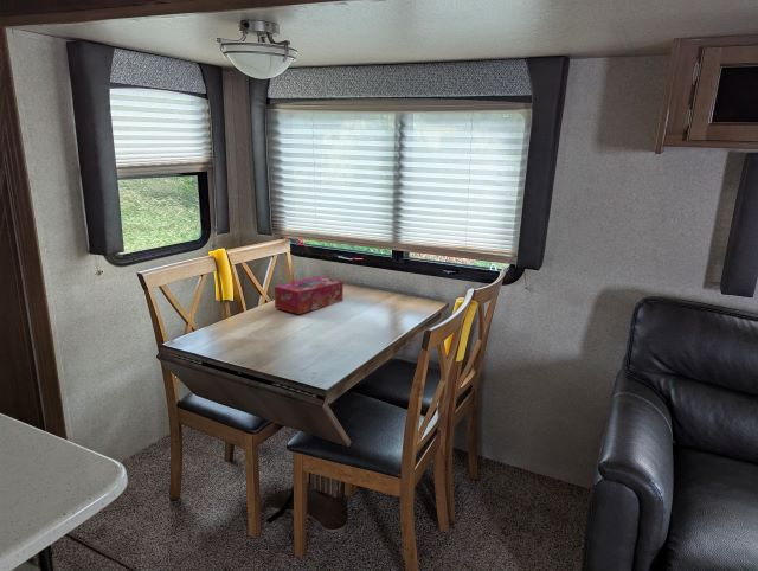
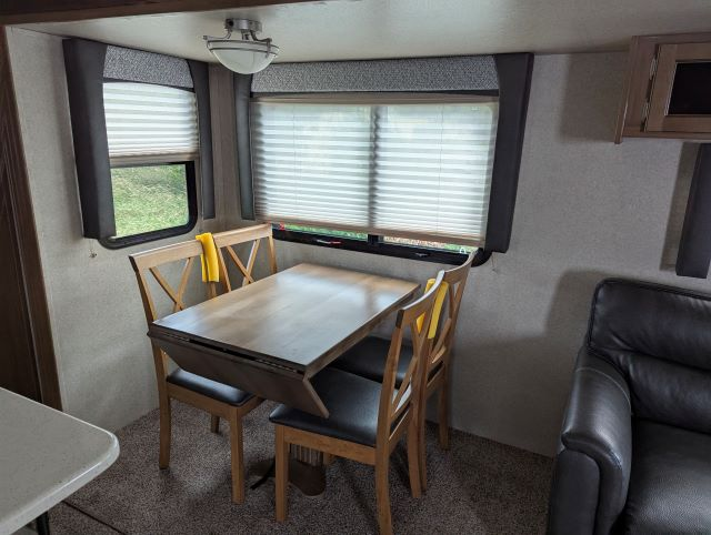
- tissue box (309, 294)
